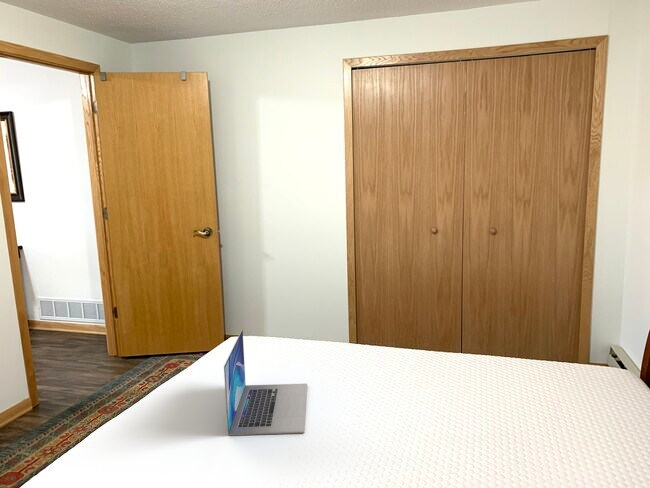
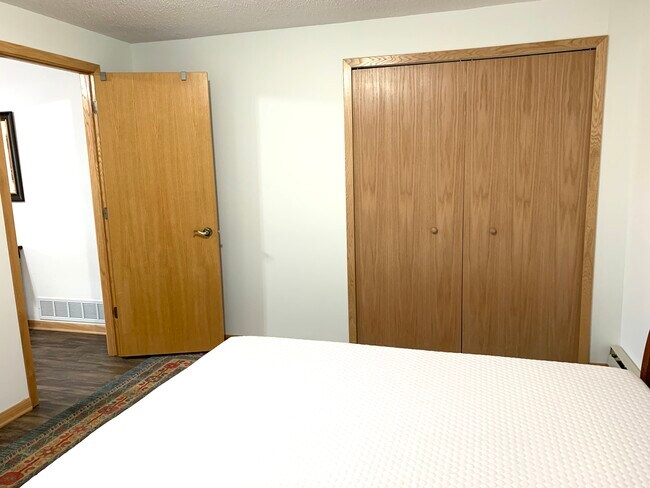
- laptop (270, 385)
